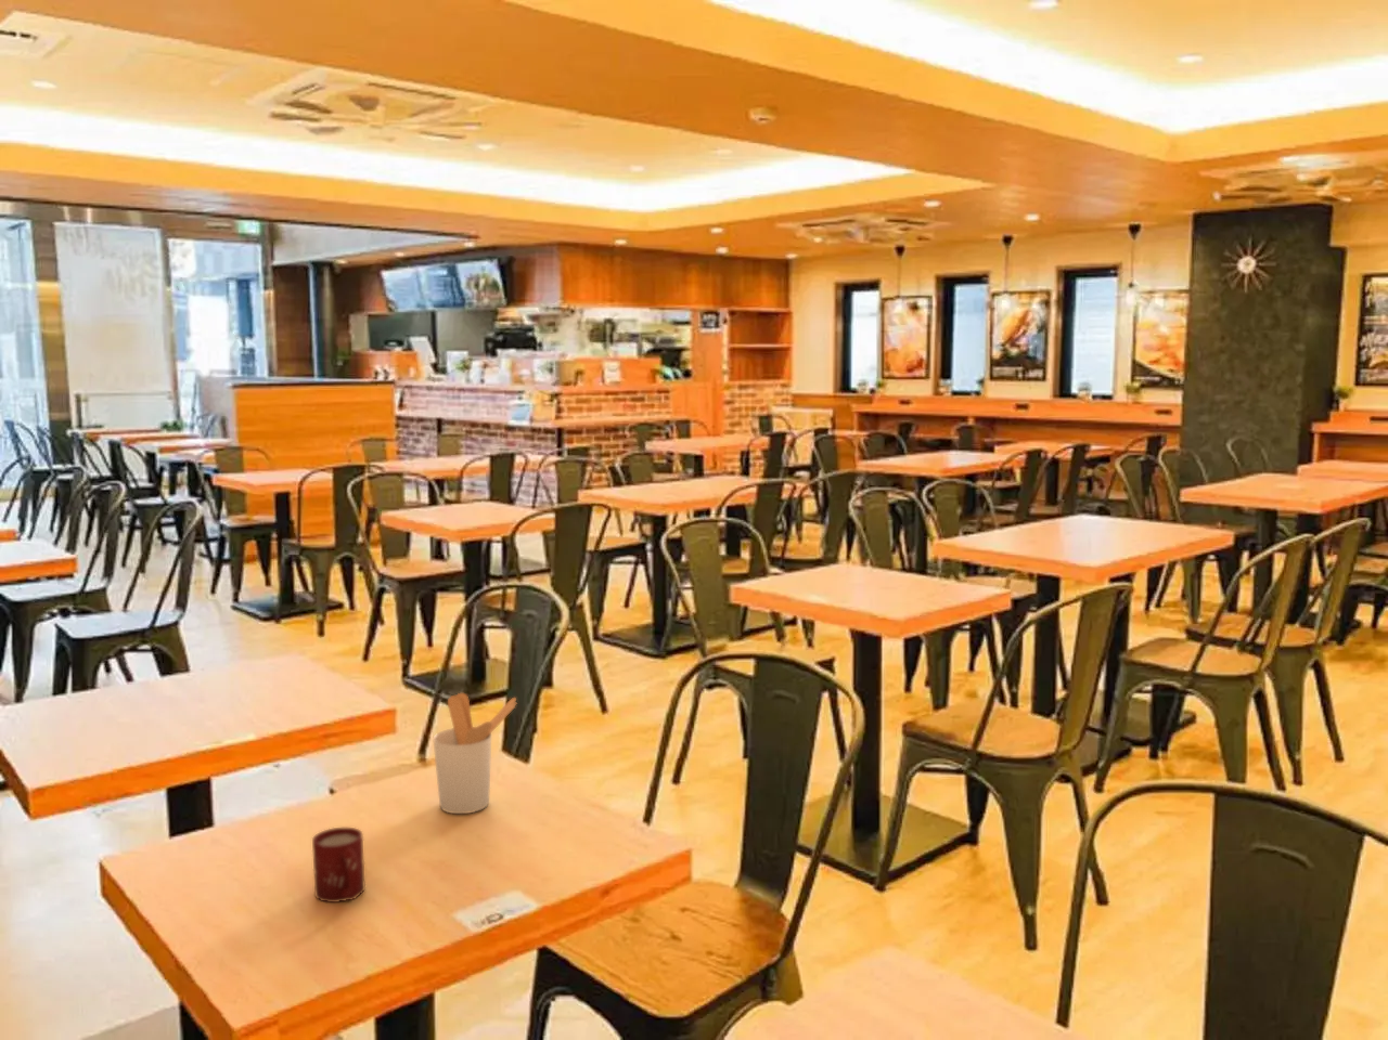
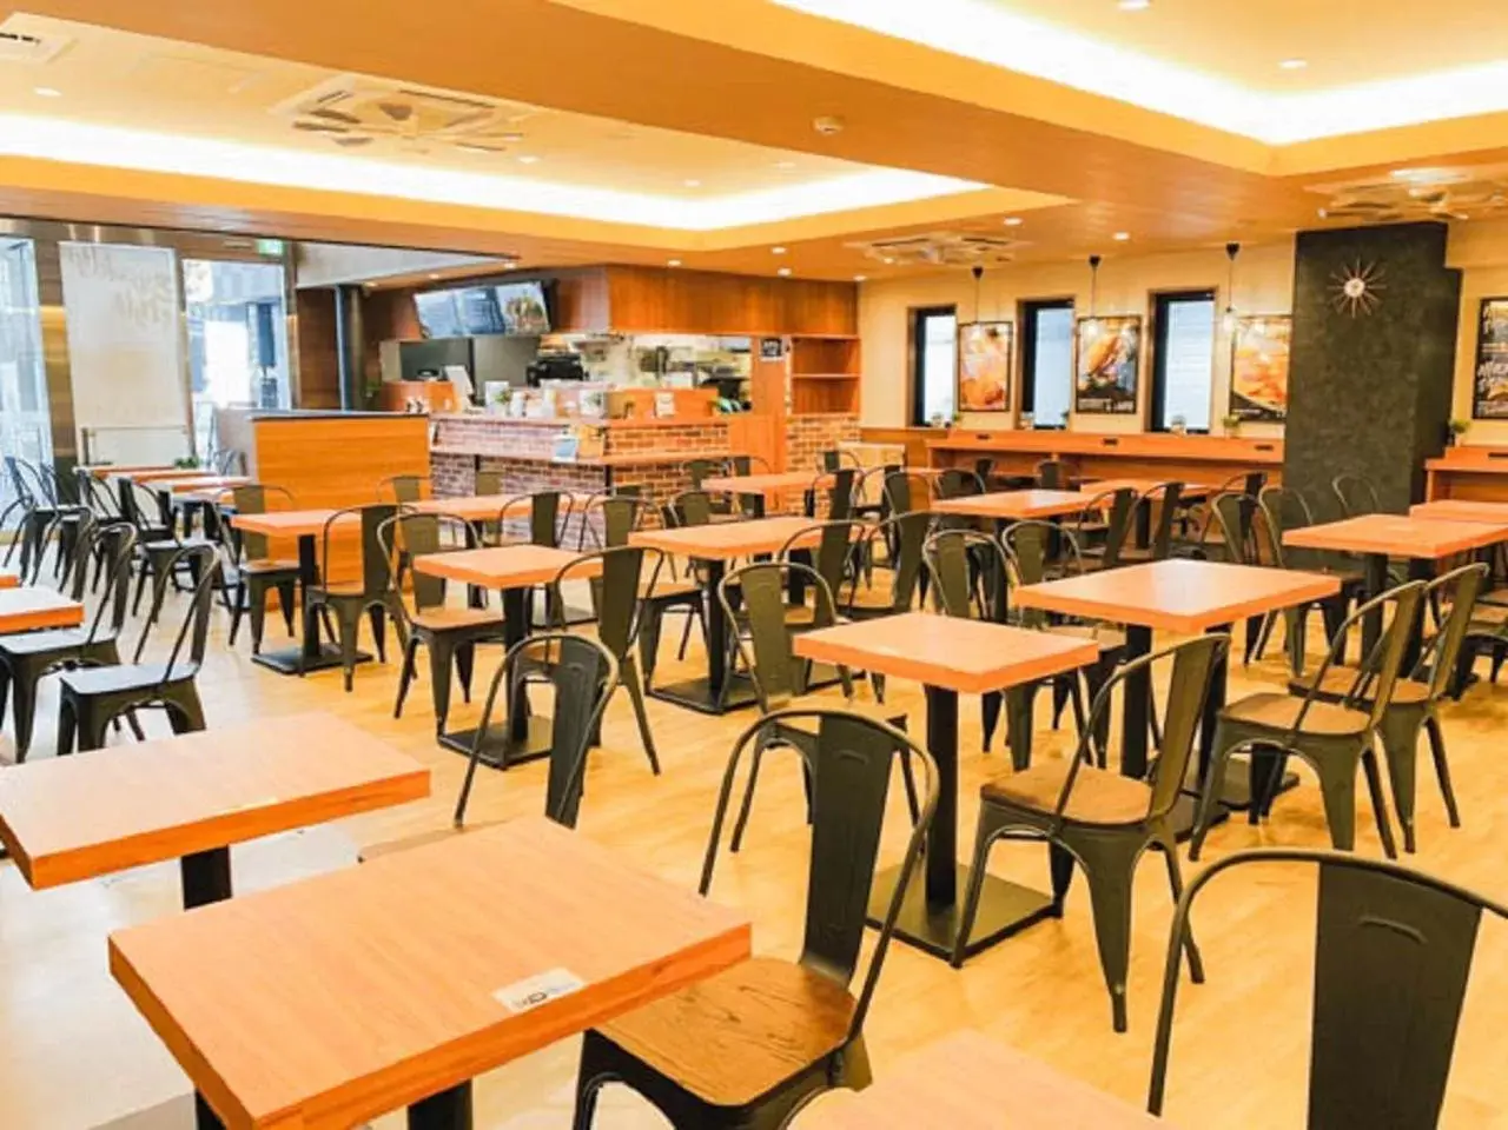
- cup (343, 867)
- utensil holder (479, 751)
